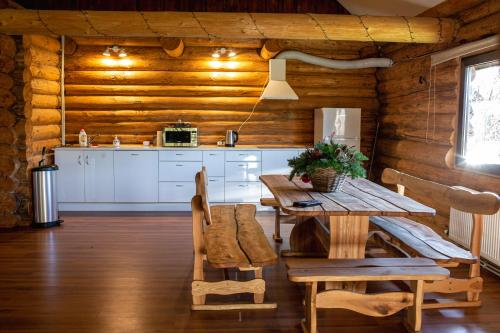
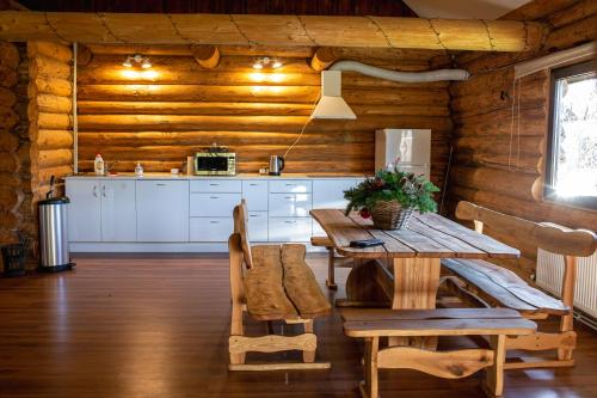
+ wastebasket (13, 259)
